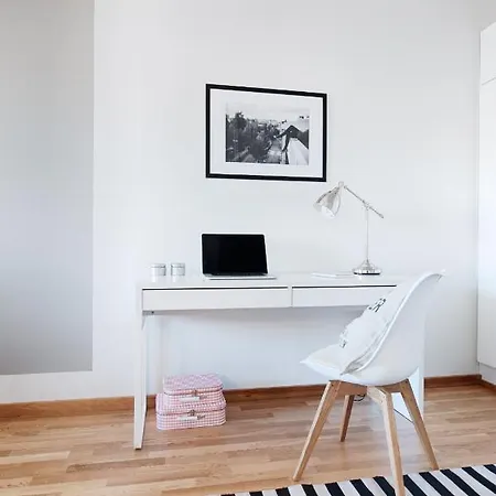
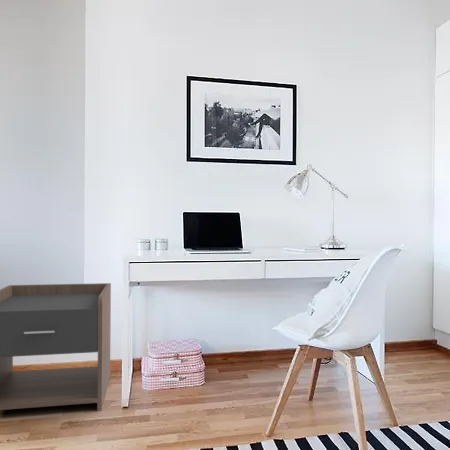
+ nightstand (51, 344)
